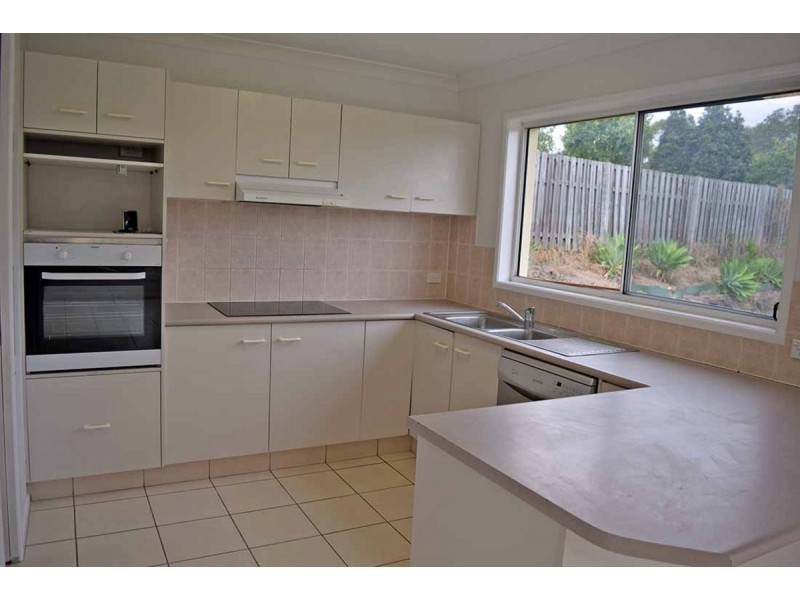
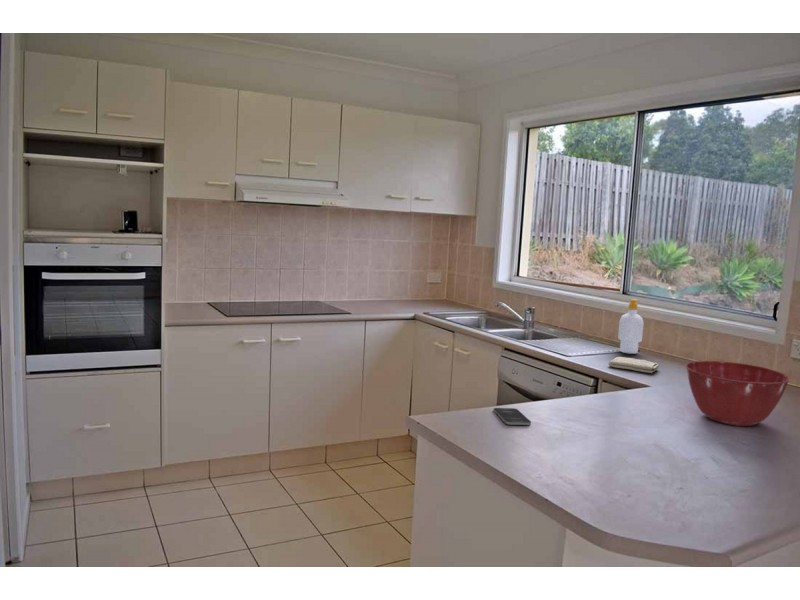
+ smartphone (511, 416)
+ soap bottle (631, 326)
+ mixing bowl (733, 395)
+ washcloth (633, 364)
